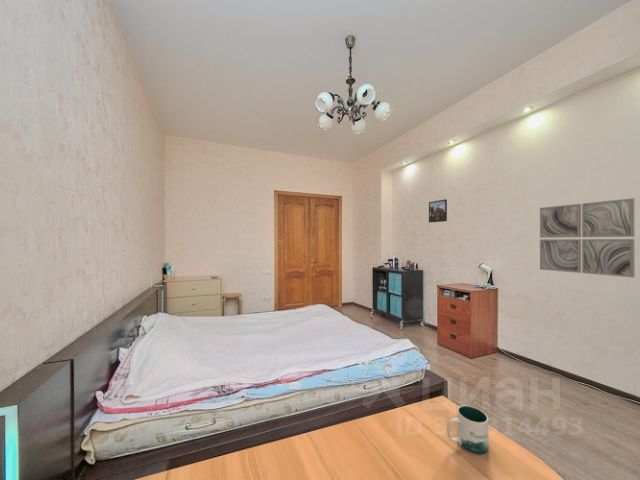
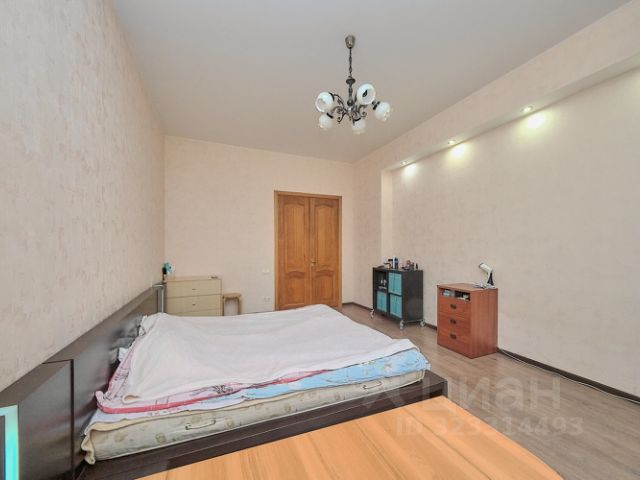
- mug (466, 429)
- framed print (437, 211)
- wall art (580, 239)
